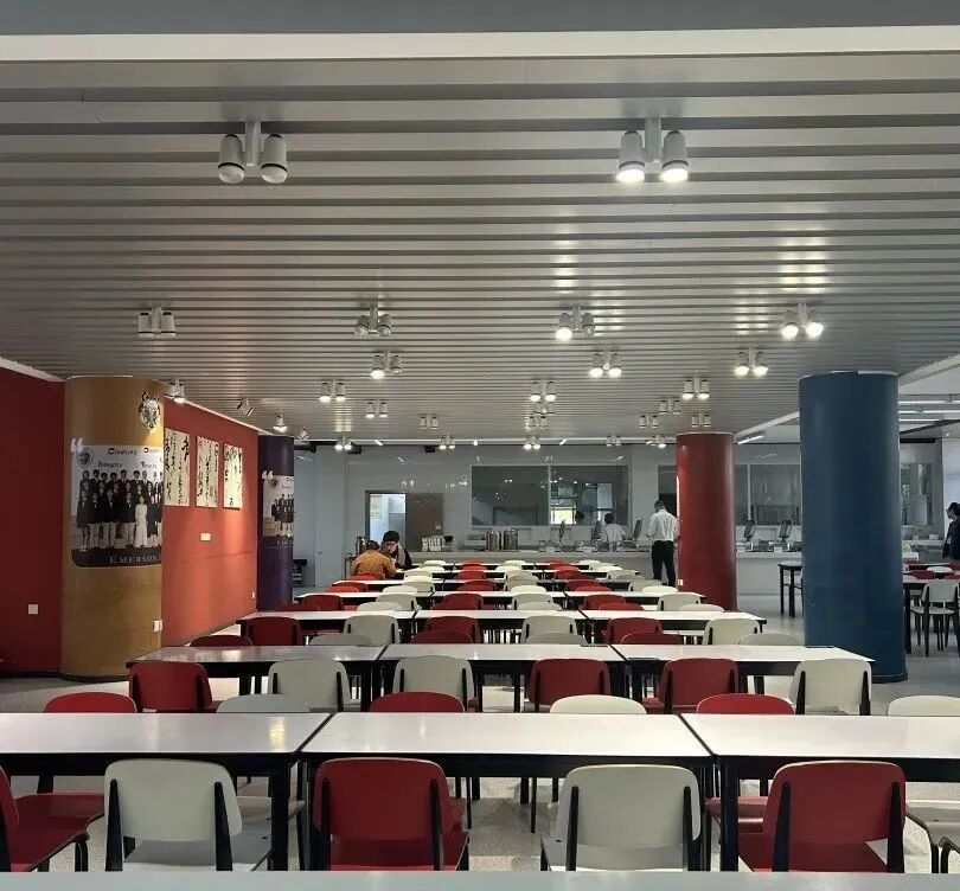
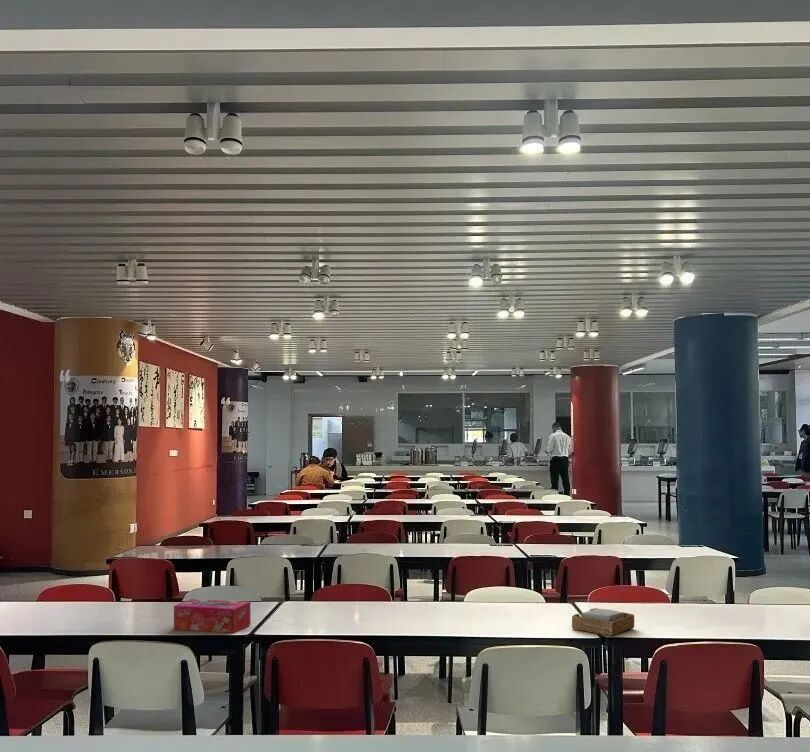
+ tissue box (212, 615)
+ napkin holder (603, 619)
